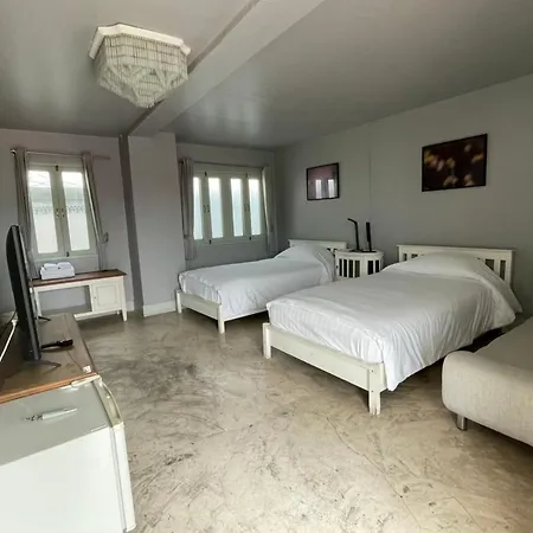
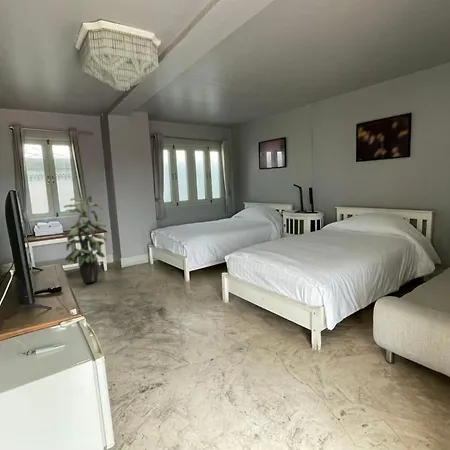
+ indoor plant (84, 240)
